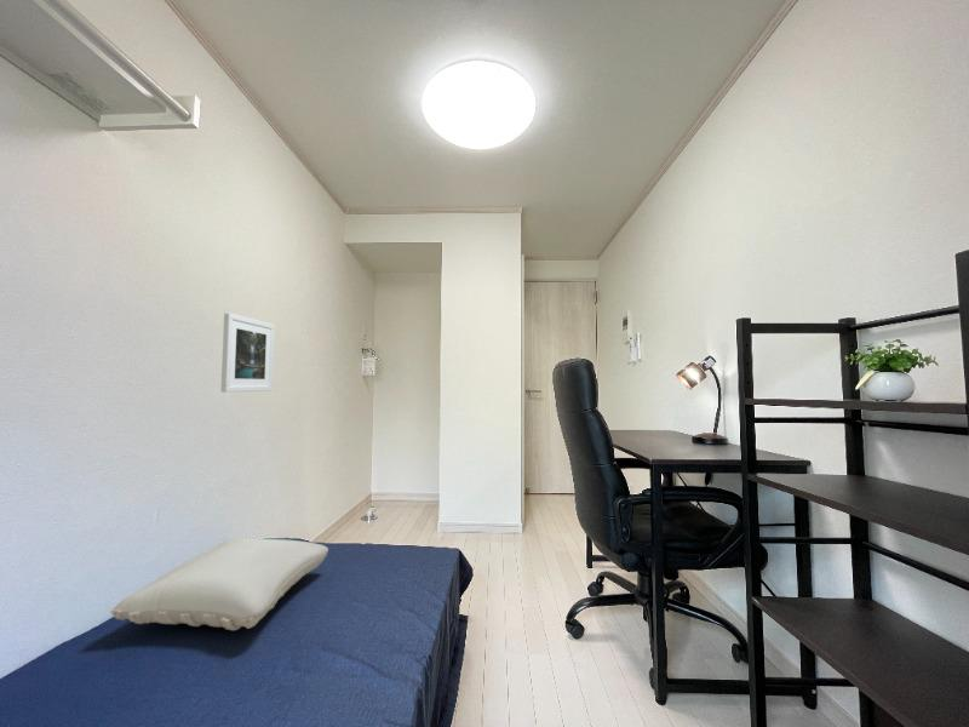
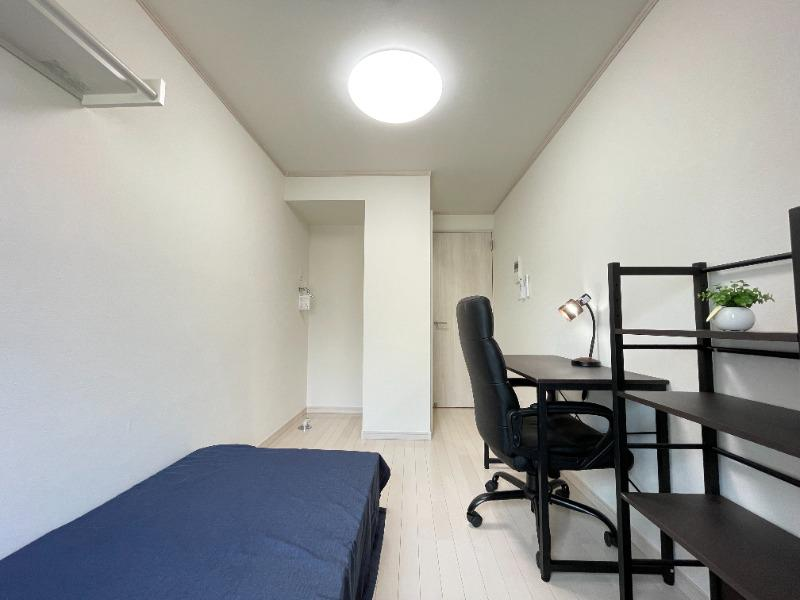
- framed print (250, 355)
- pillow (236, 578)
